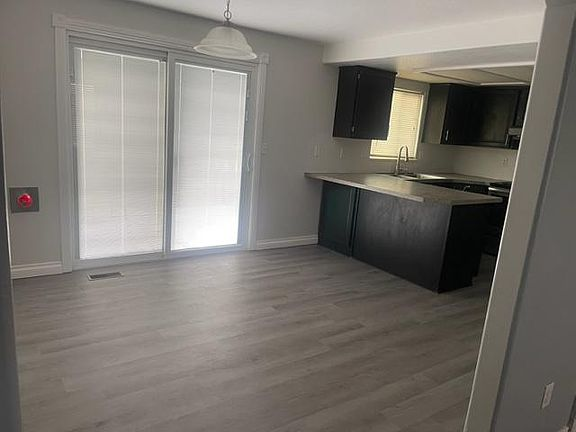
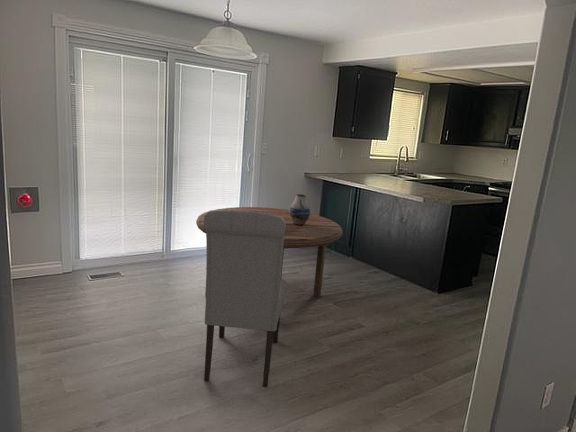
+ dining table (282, 259)
+ vase (299, 209)
+ chair (246, 285)
